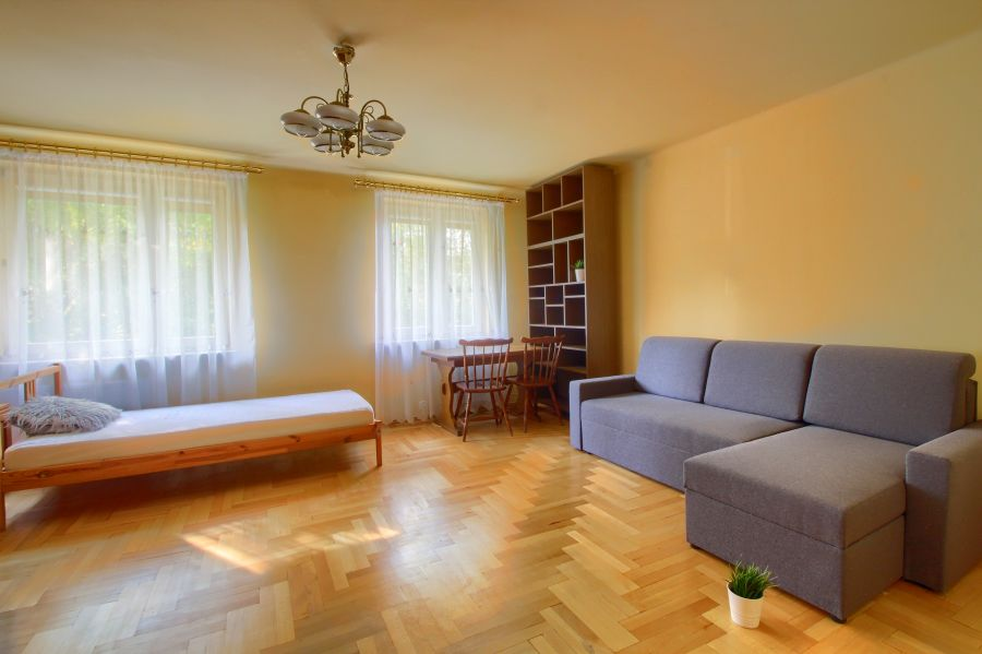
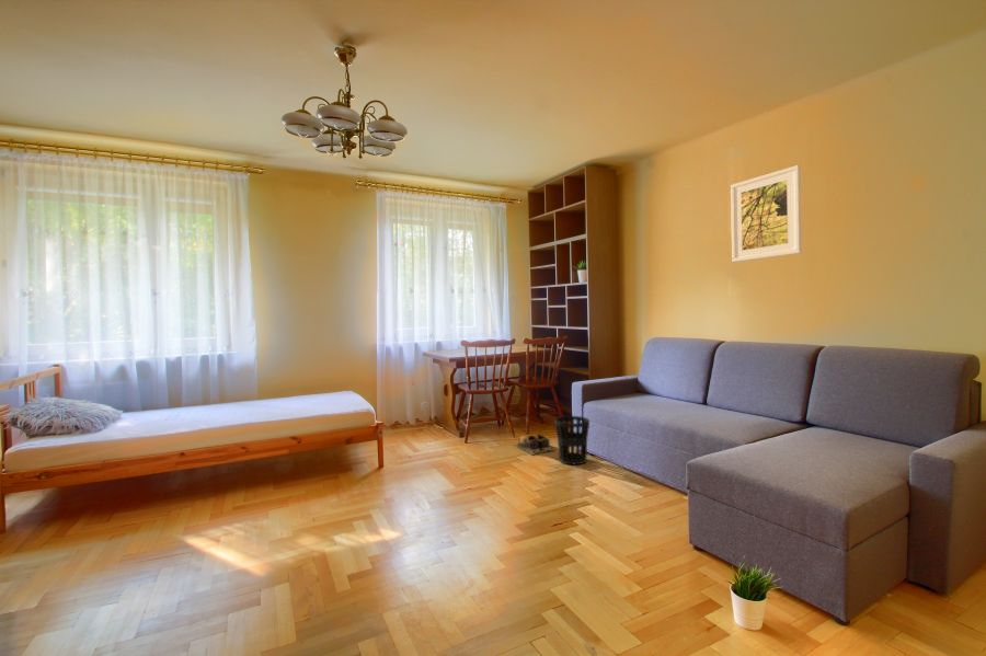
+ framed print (764, 217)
+ shoes (534, 440)
+ wastebasket (572, 439)
